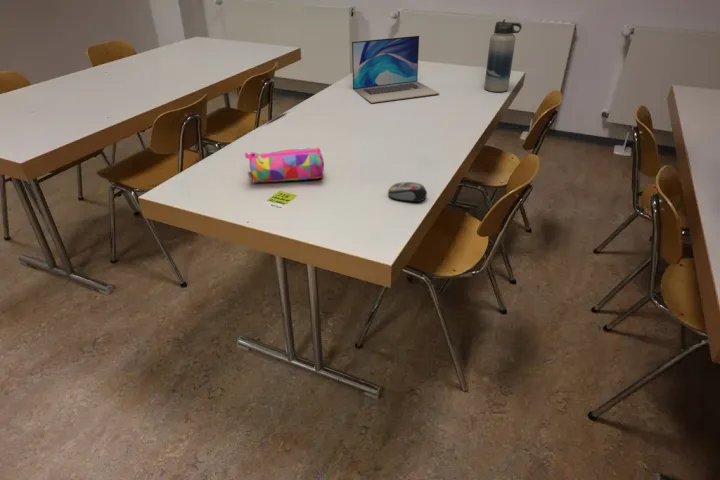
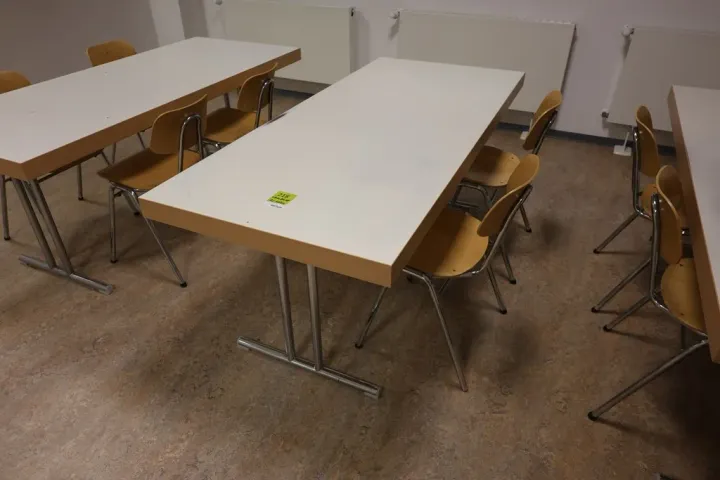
- computer mouse (407, 189)
- water bottle (502, 55)
- laptop (395, 68)
- pencil case (285, 165)
